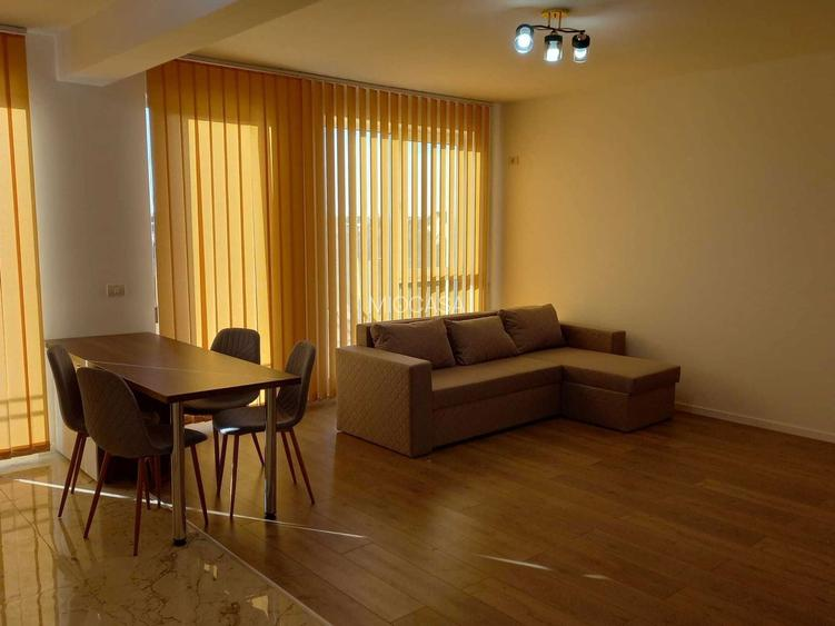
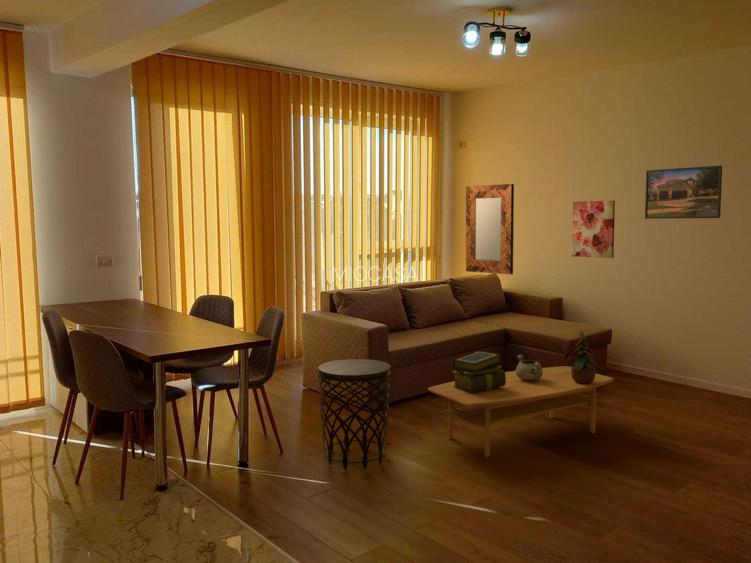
+ stack of books (478, 371)
+ potted plant (581, 355)
+ home mirror (488, 229)
+ coffee table (522, 409)
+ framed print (681, 193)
+ wall art (592, 229)
+ side table (354, 412)
+ decorative bowl (529, 368)
